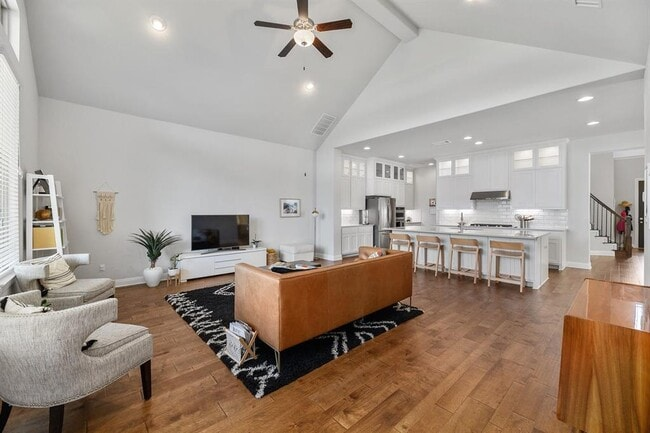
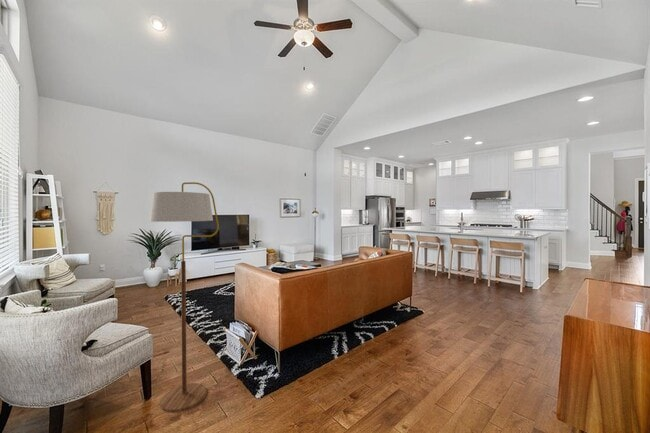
+ floor lamp (185, 290)
